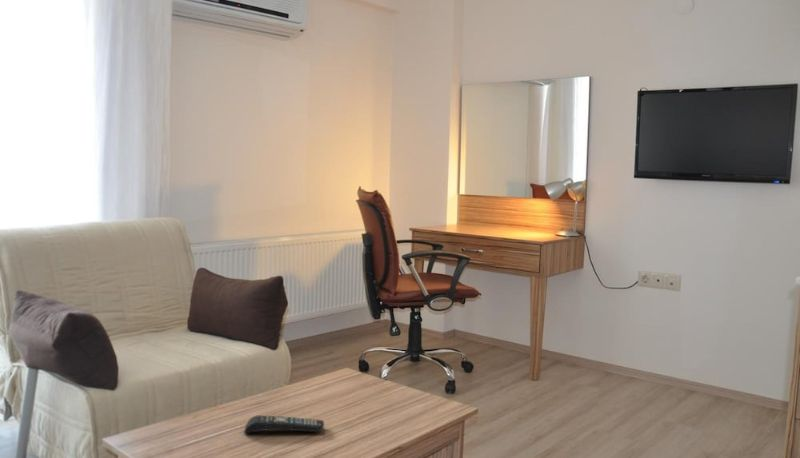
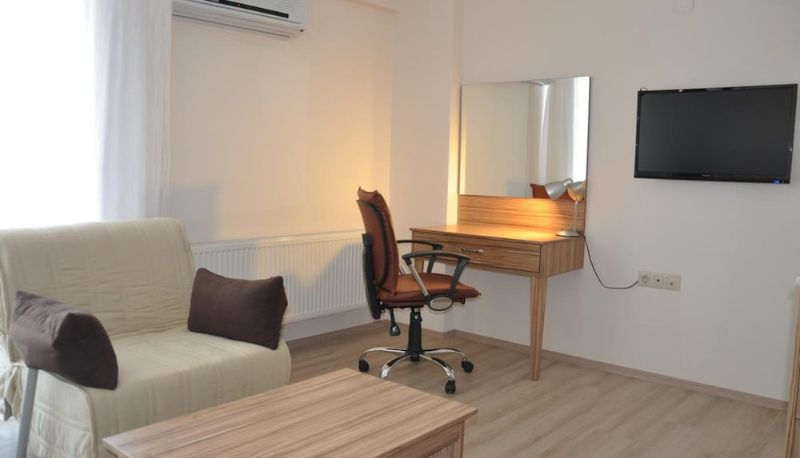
- remote control (284, 424)
